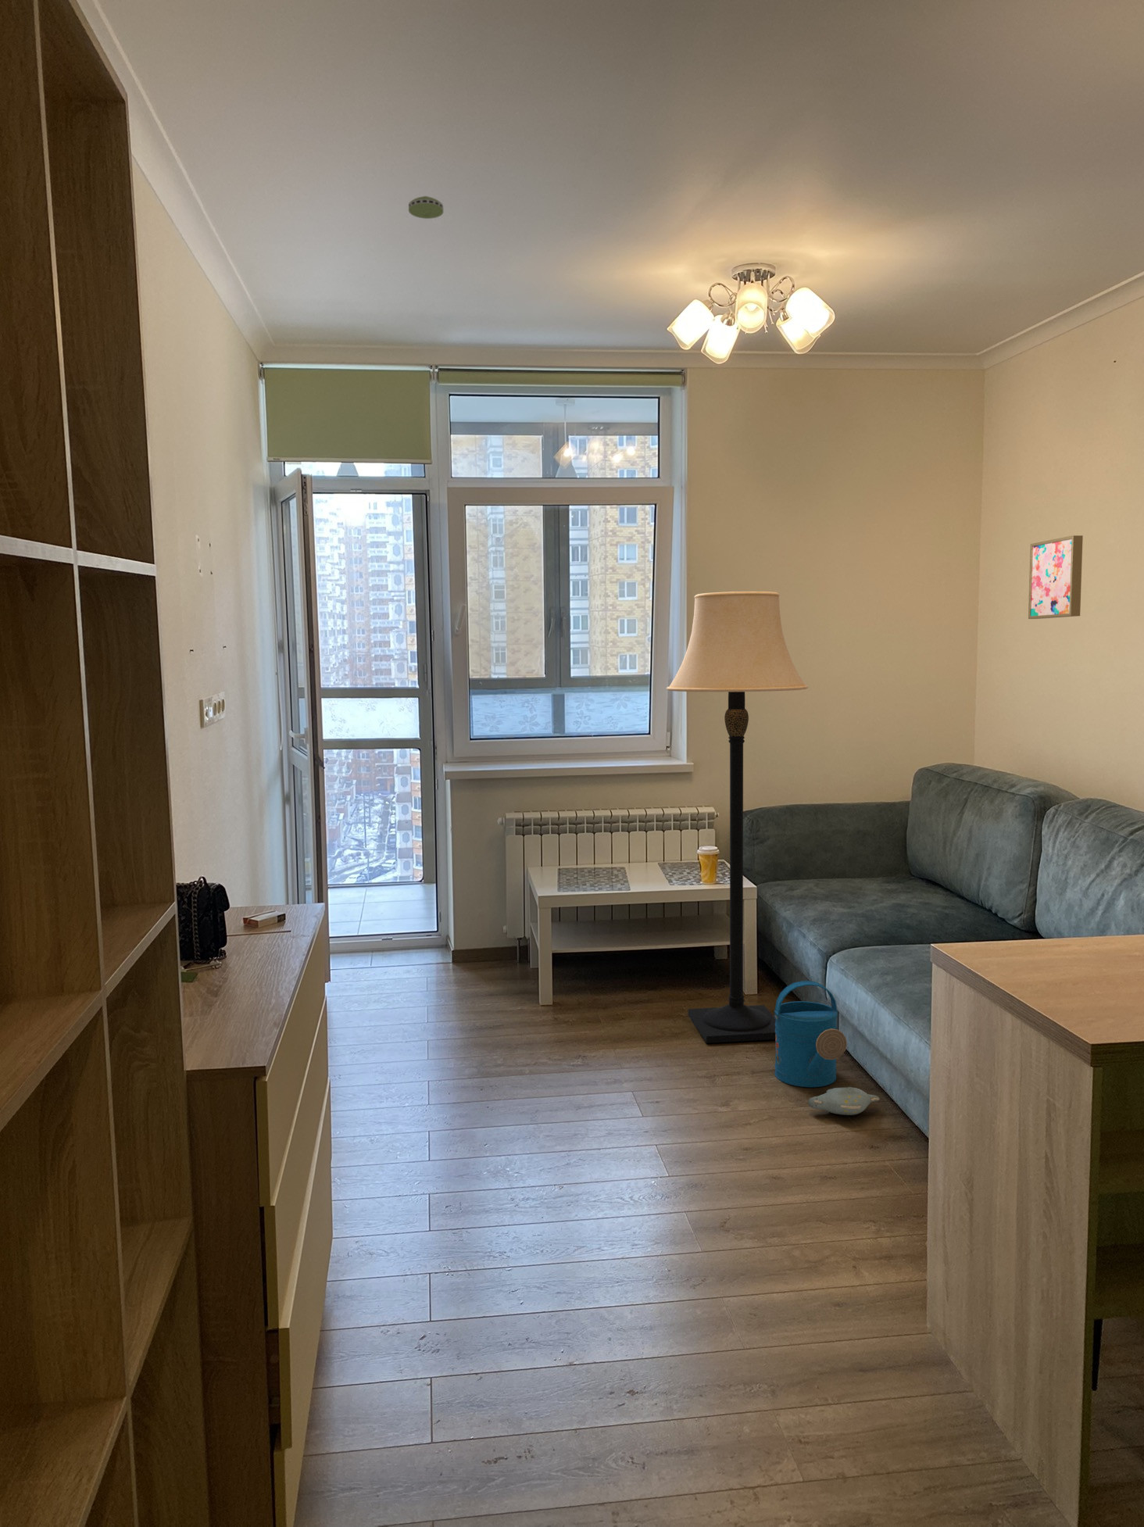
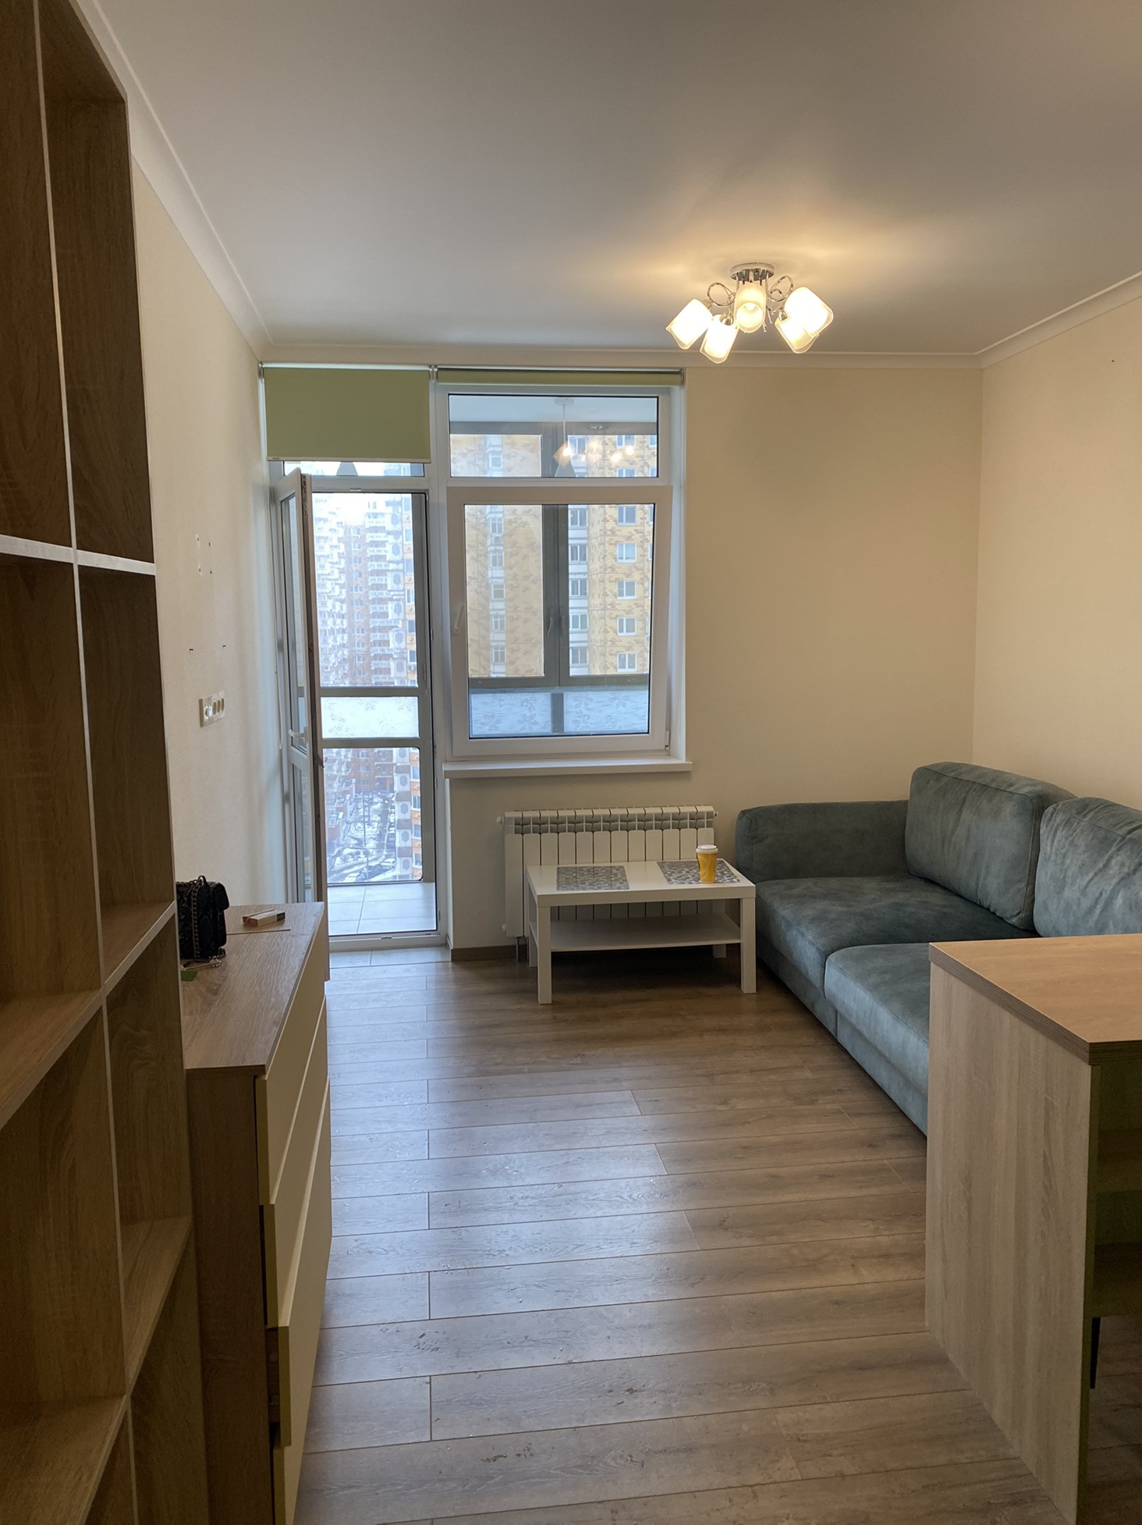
- wall art (1054, 578)
- watering can (812, 1037)
- smoke detector (425, 207)
- plush toy (847, 1100)
- lamp (737, 815)
